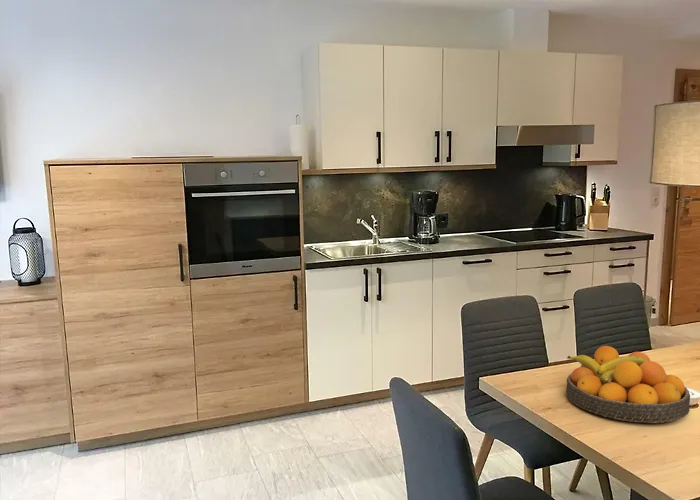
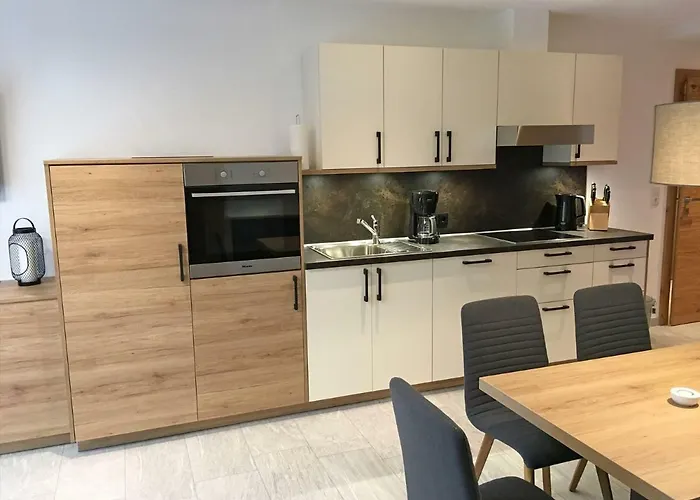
- fruit bowl (626, 377)
